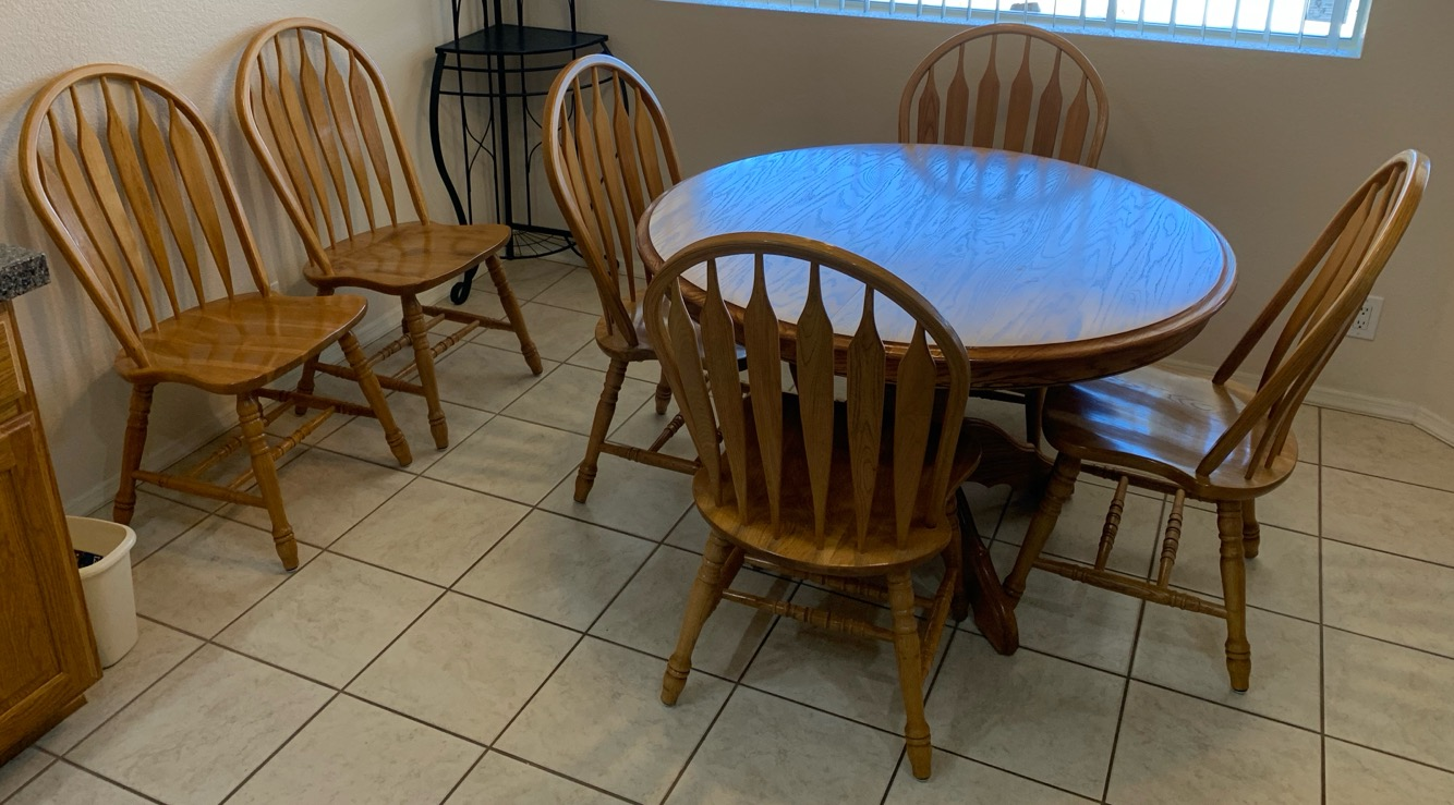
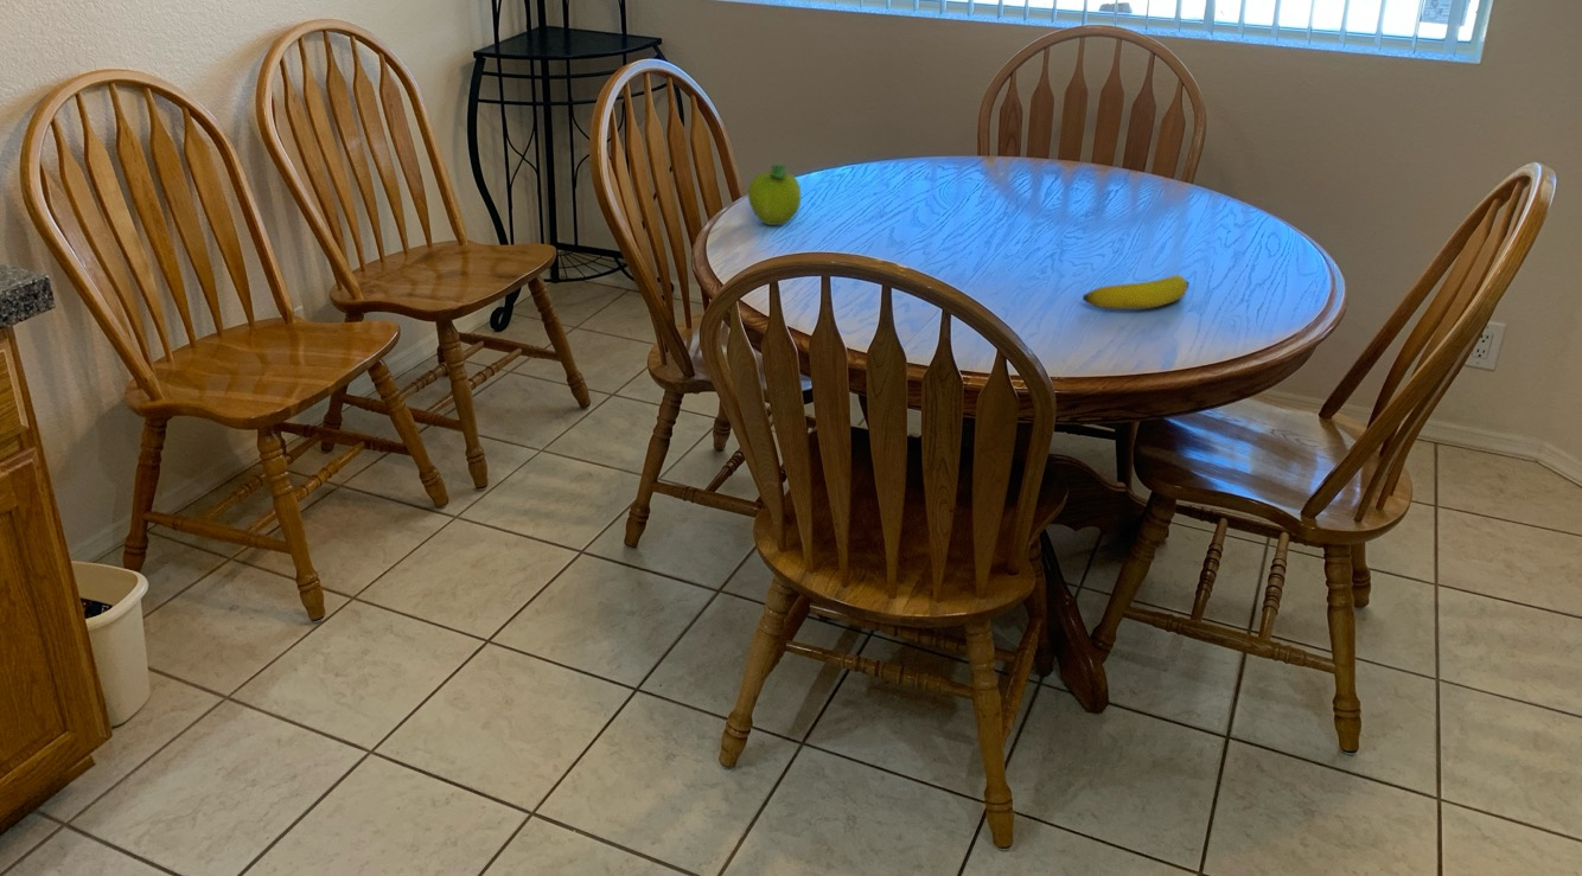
+ fruit (774, 194)
+ banana (1148, 288)
